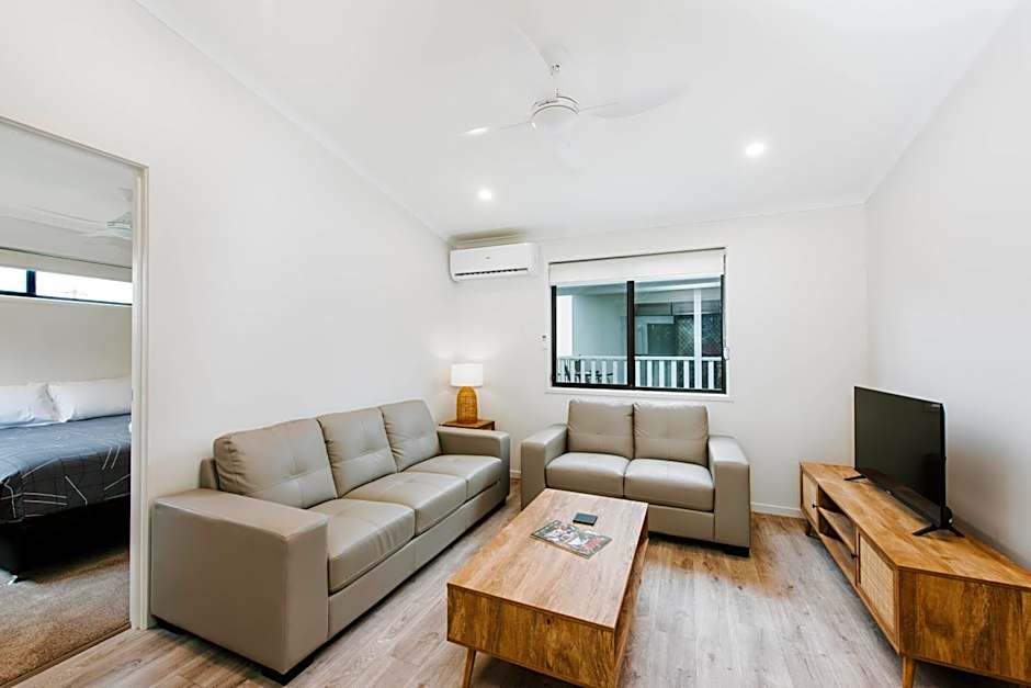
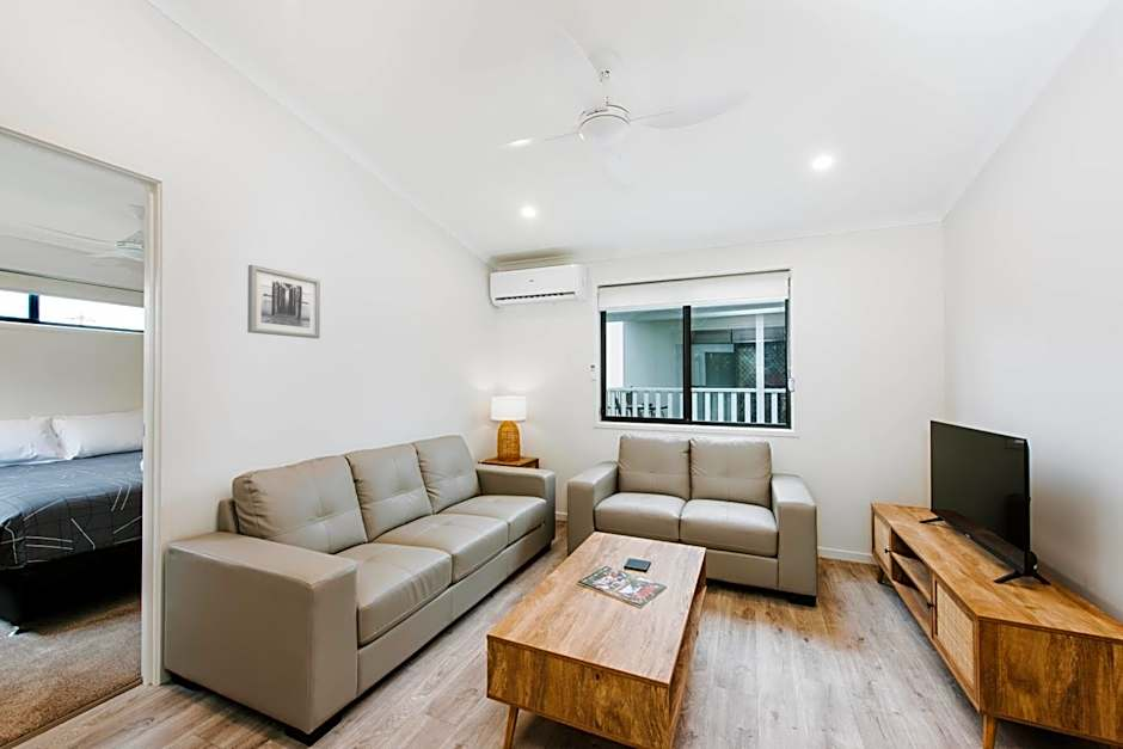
+ wall art (286, 303)
